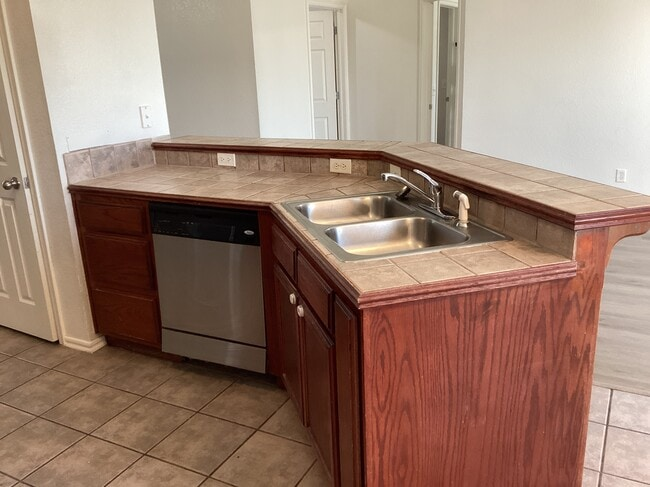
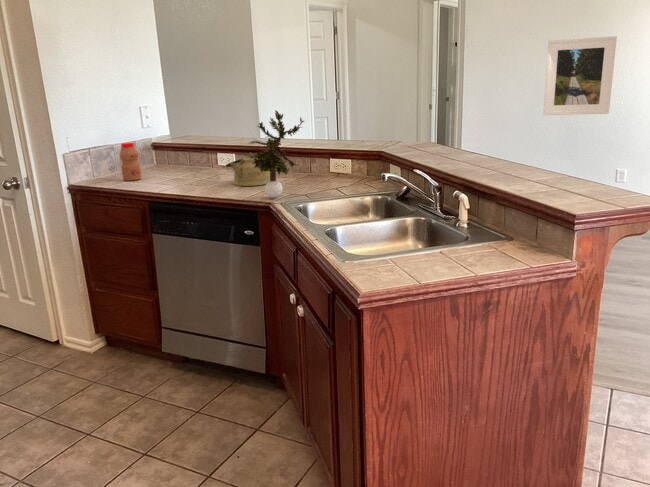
+ kettle (248, 168)
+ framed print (578, 77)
+ bottle (129, 161)
+ potted plant (277, 154)
